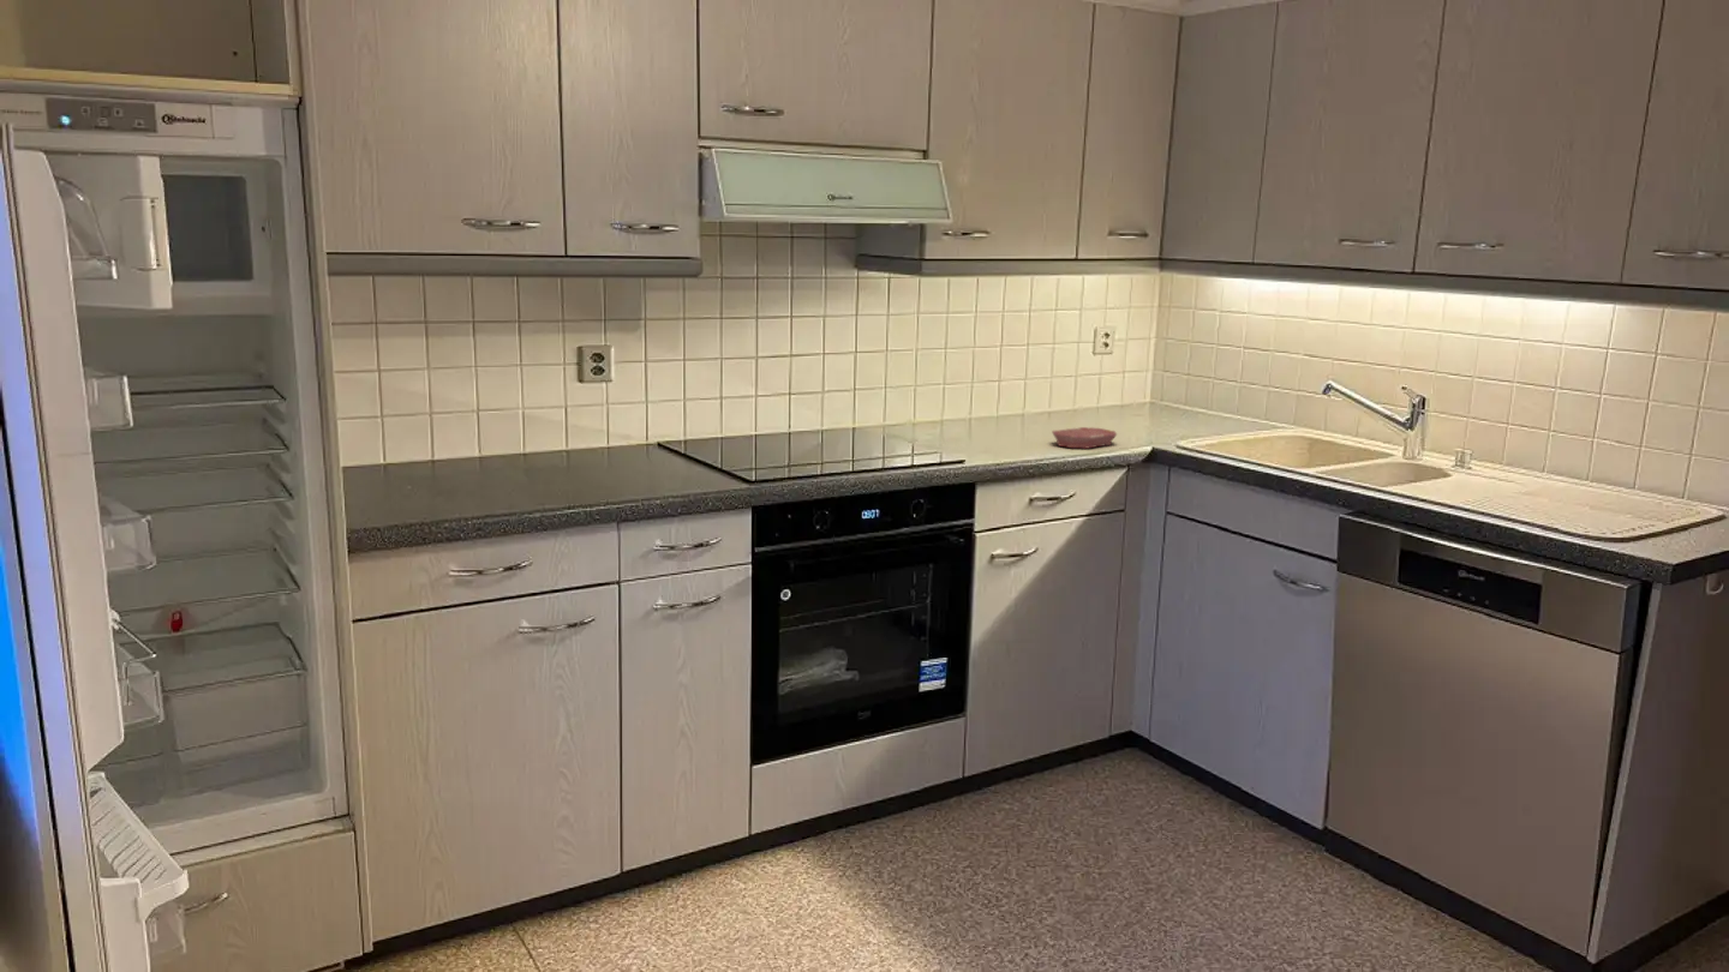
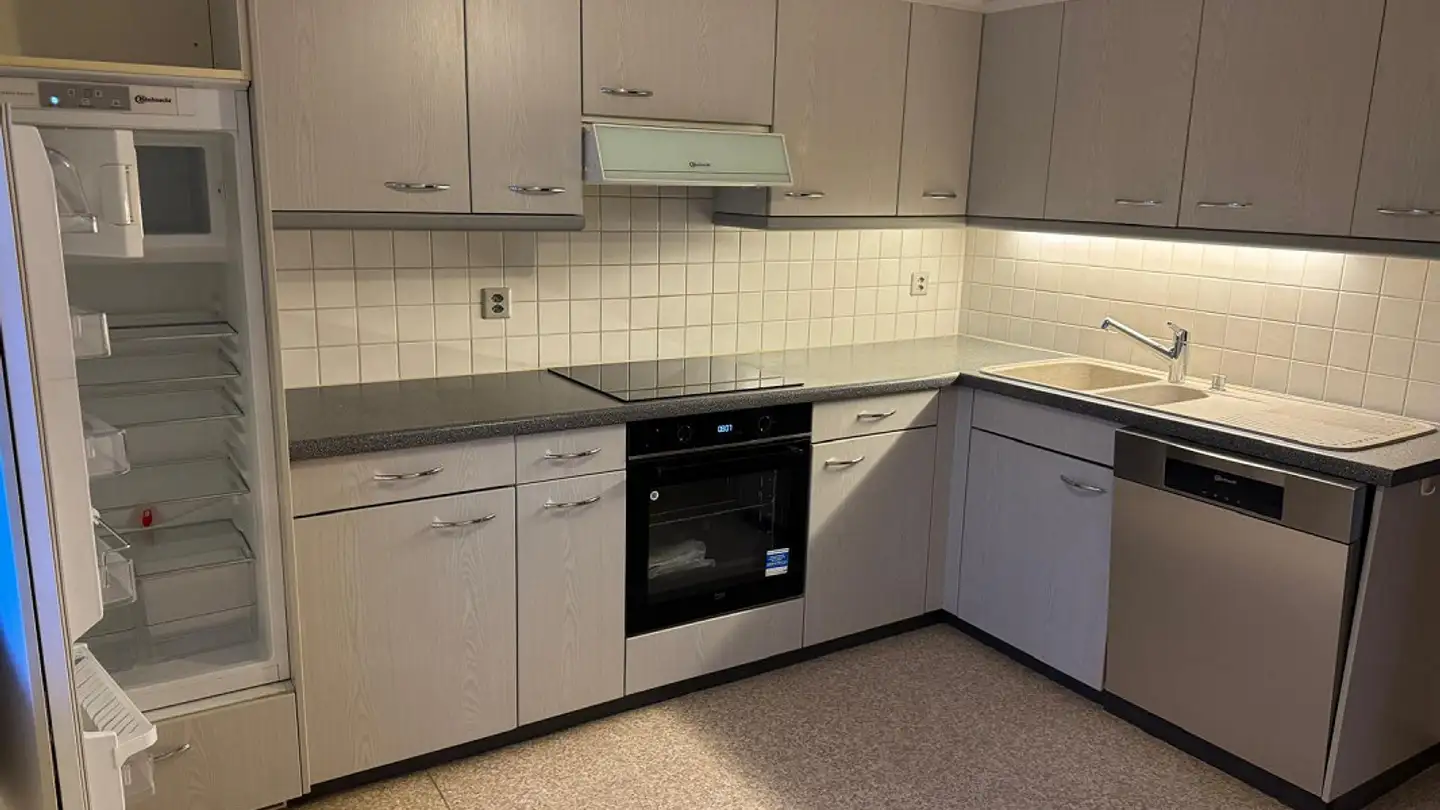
- bowl (1083, 437)
